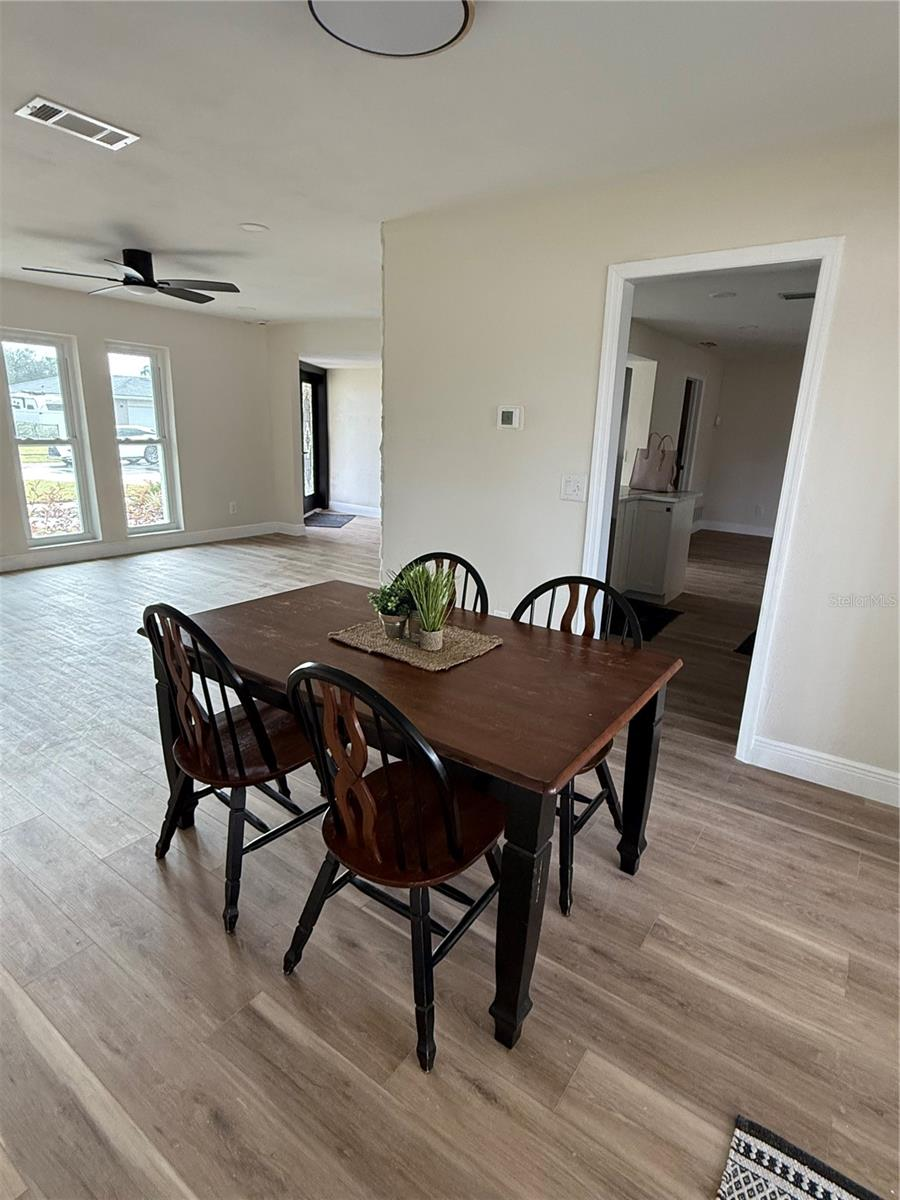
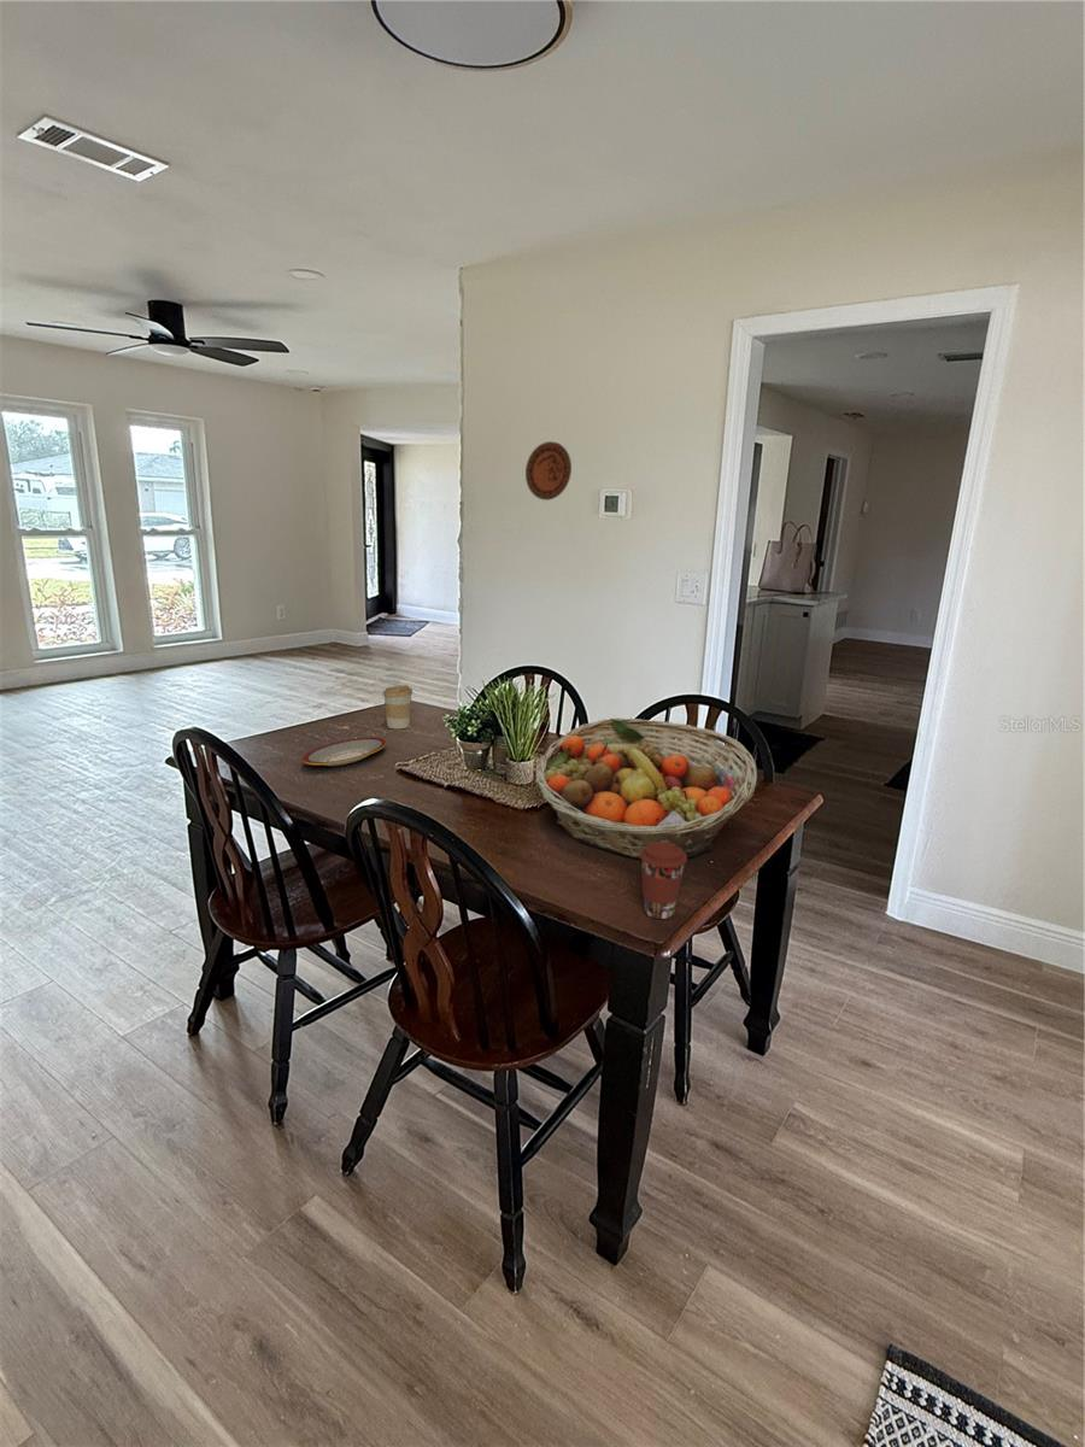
+ fruit basket (641, 784)
+ plate (346, 754)
+ coffee cup (661, 880)
+ coffee cup (398, 705)
+ decorative plate (549, 470)
